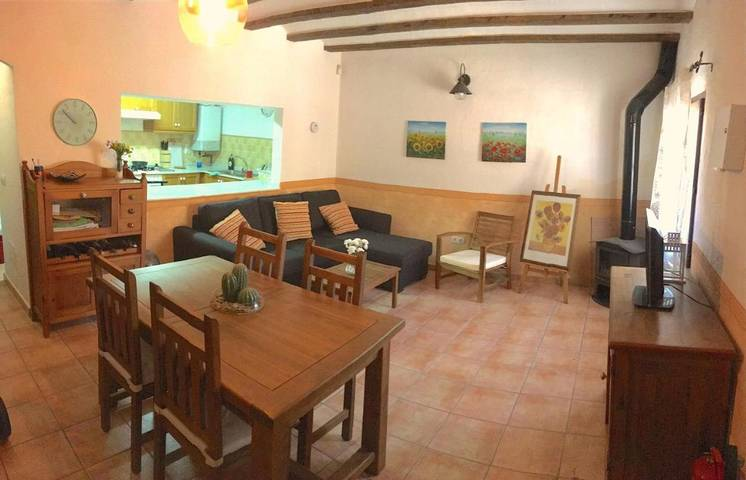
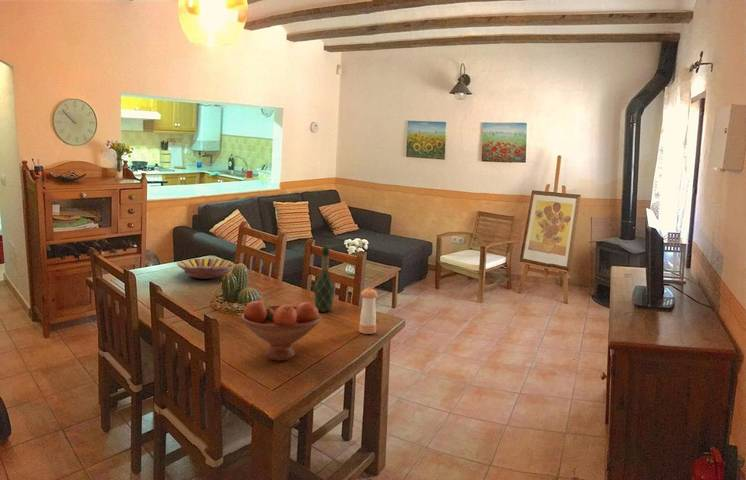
+ serving bowl (205, 269)
+ fruit bowl (281, 327)
+ pepper shaker (368, 309)
+ wine bottle (324, 278)
